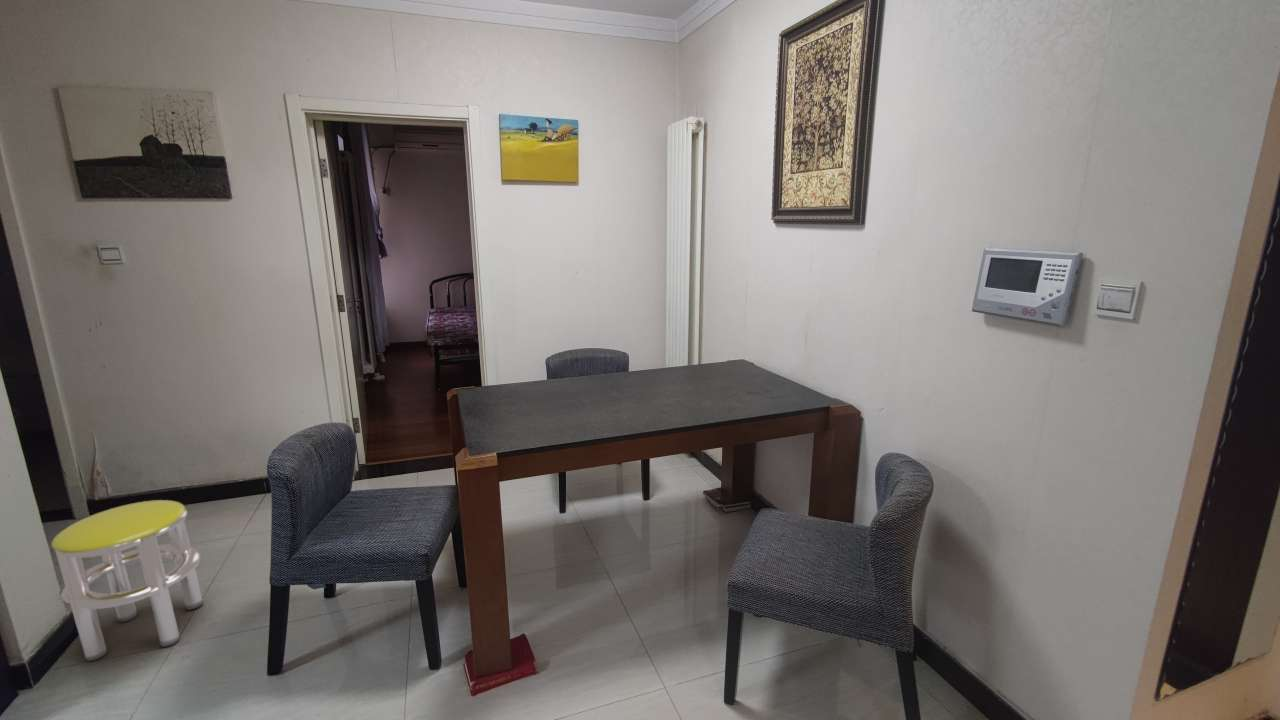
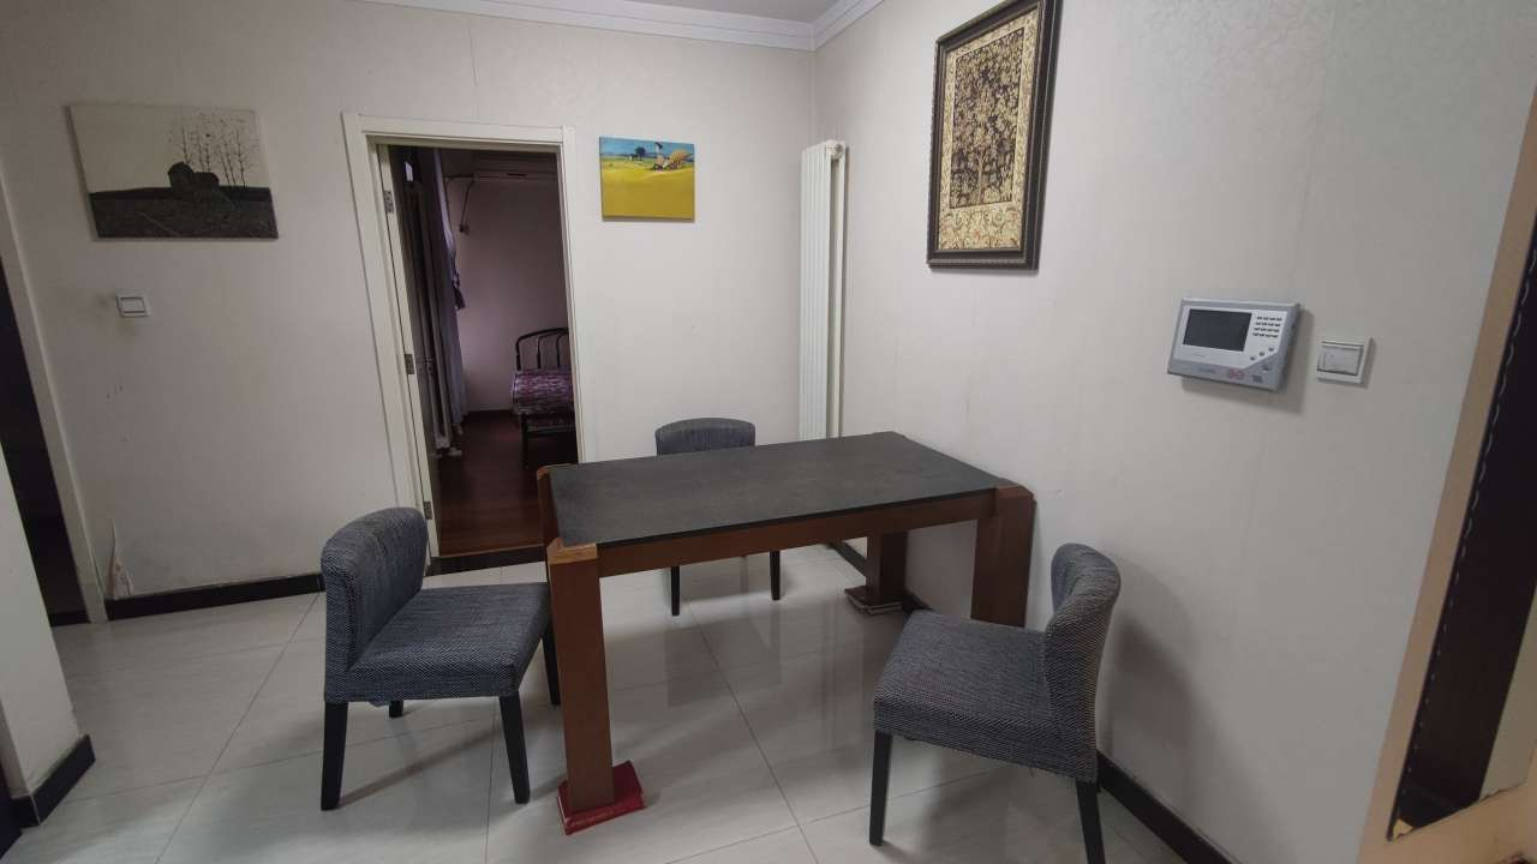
- stool (127, 575)
